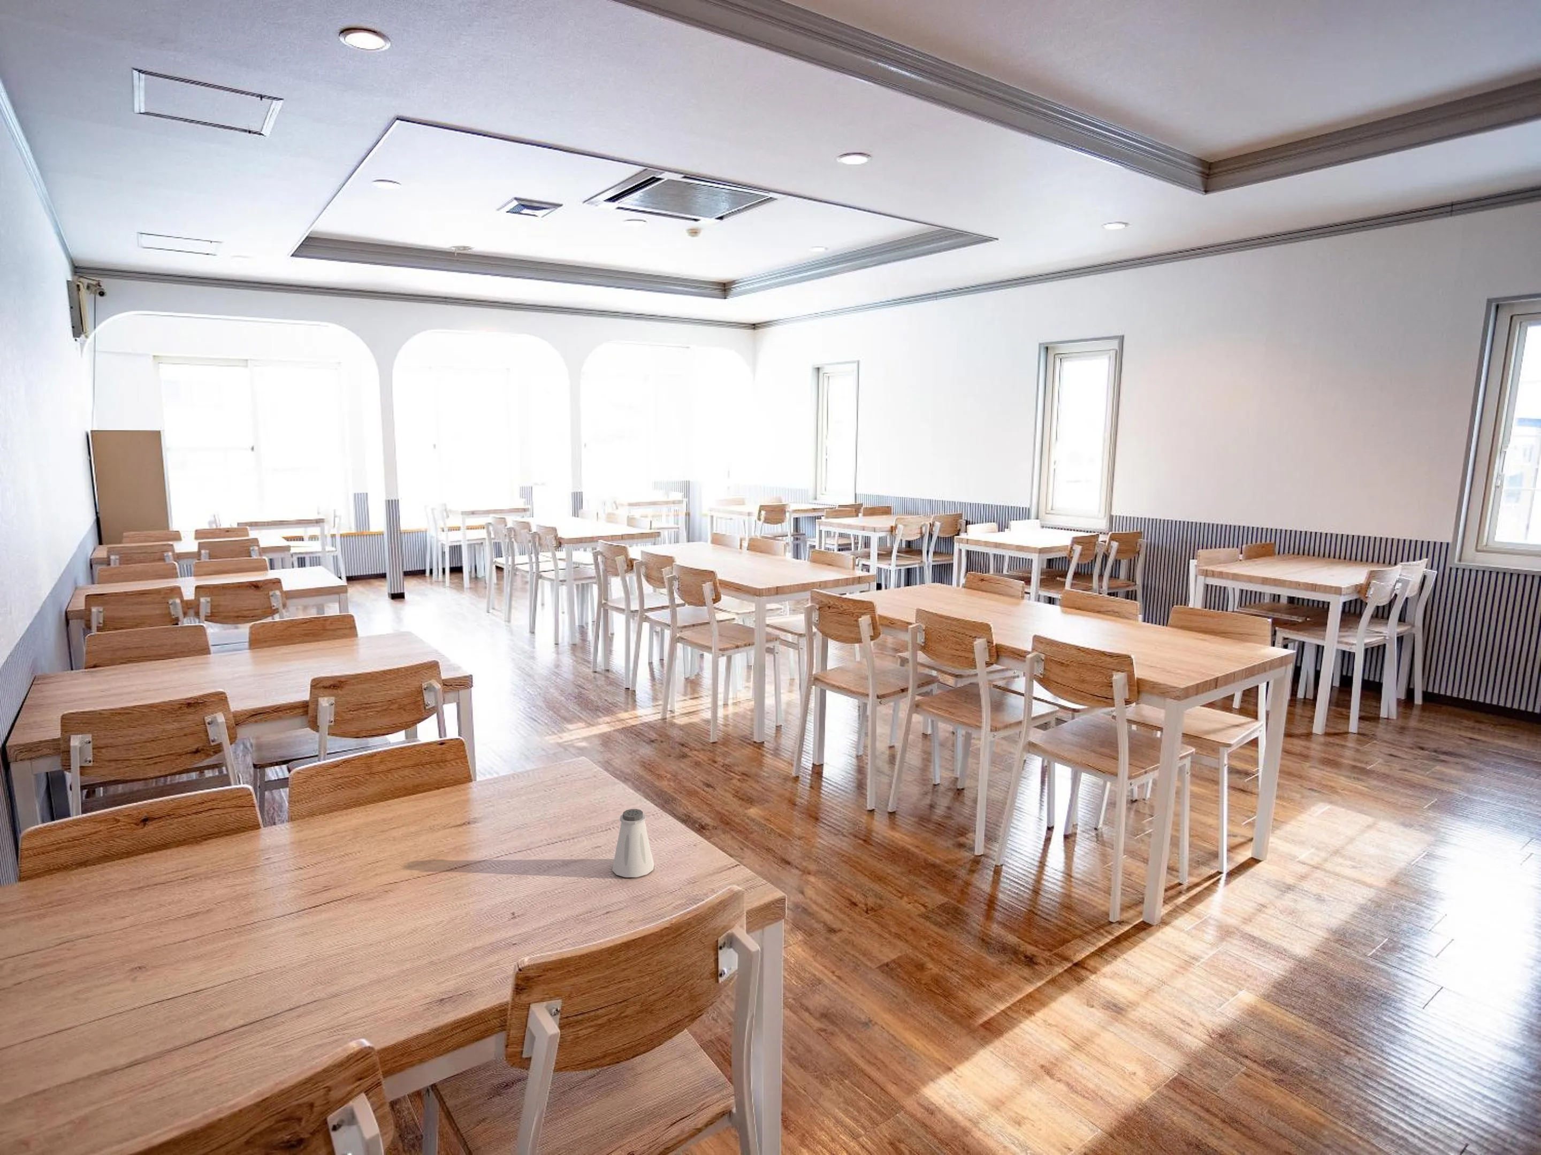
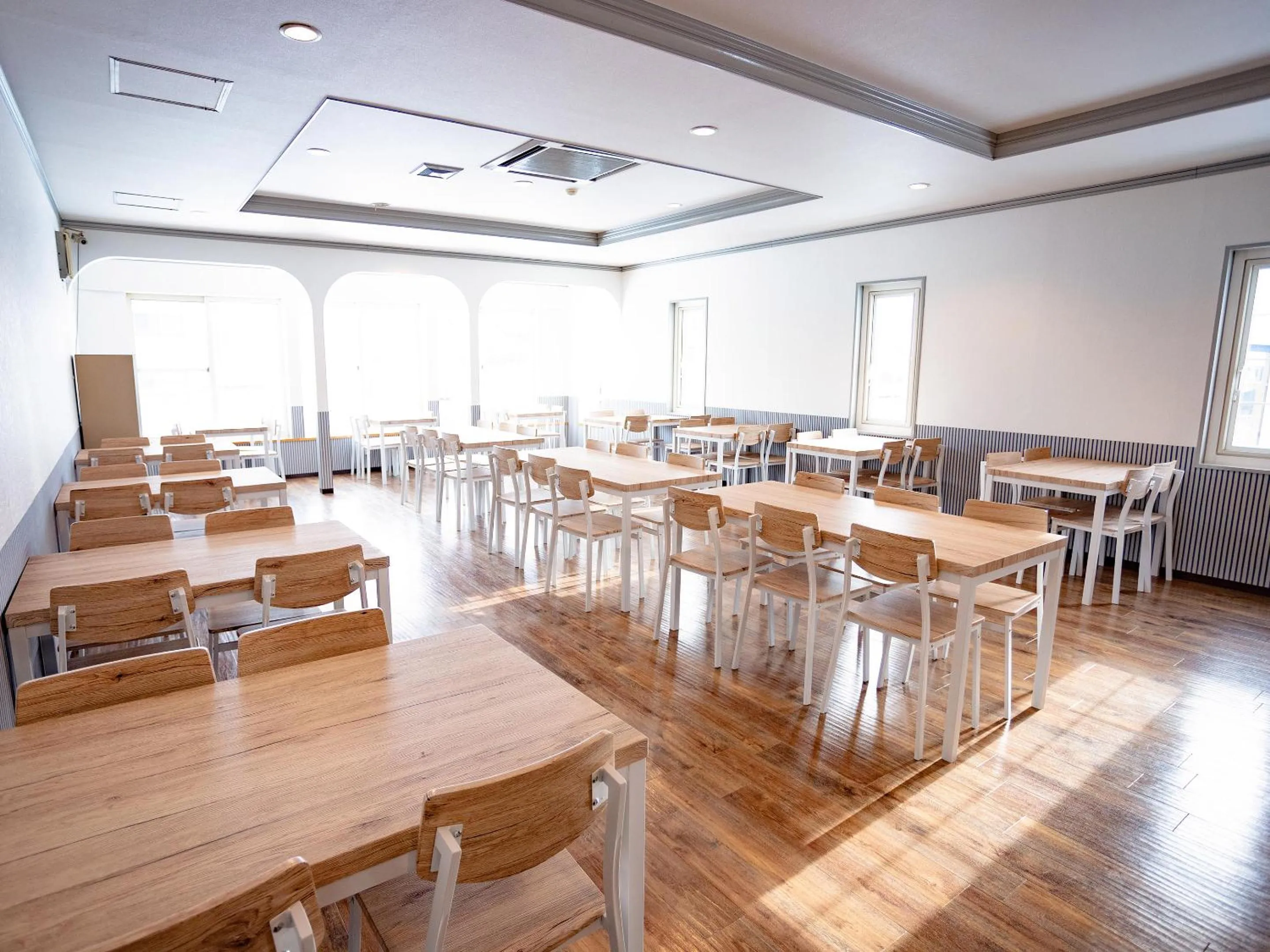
- saltshaker (633, 840)
